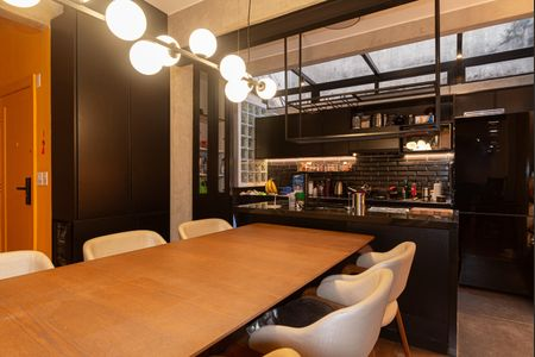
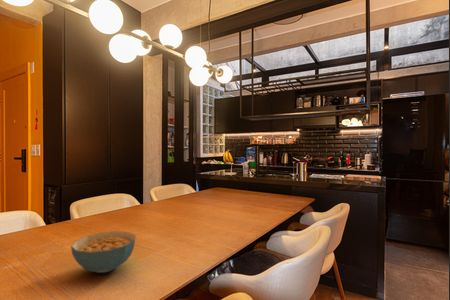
+ cereal bowl (105, 254)
